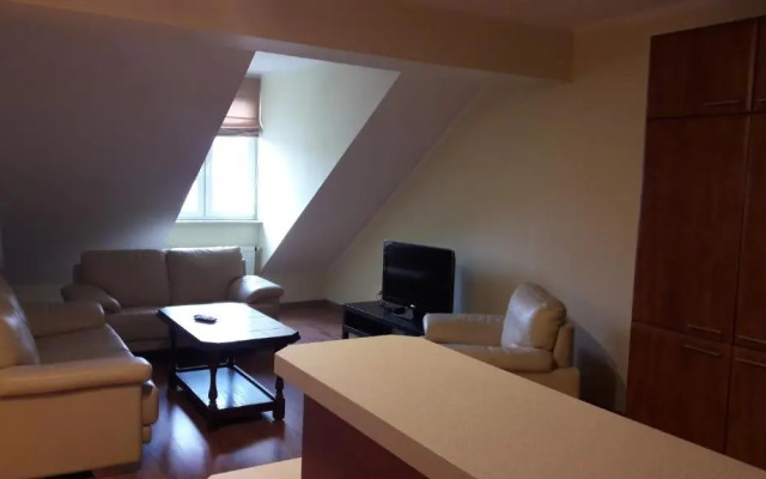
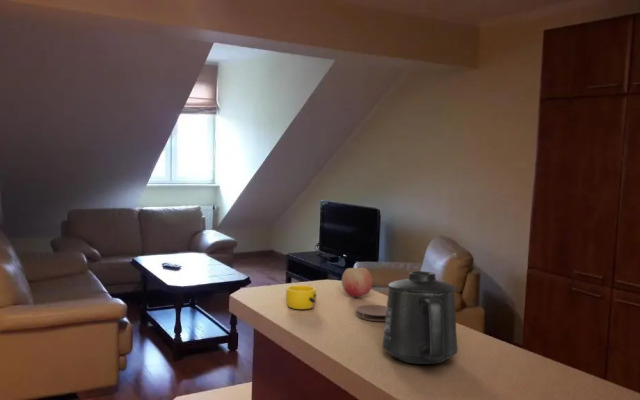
+ cup (302, 296)
+ coaster (376, 312)
+ fruit (357, 282)
+ mug (427, 317)
